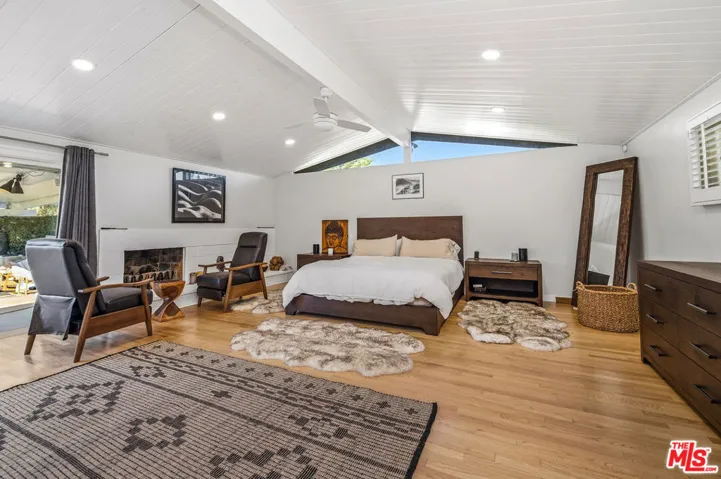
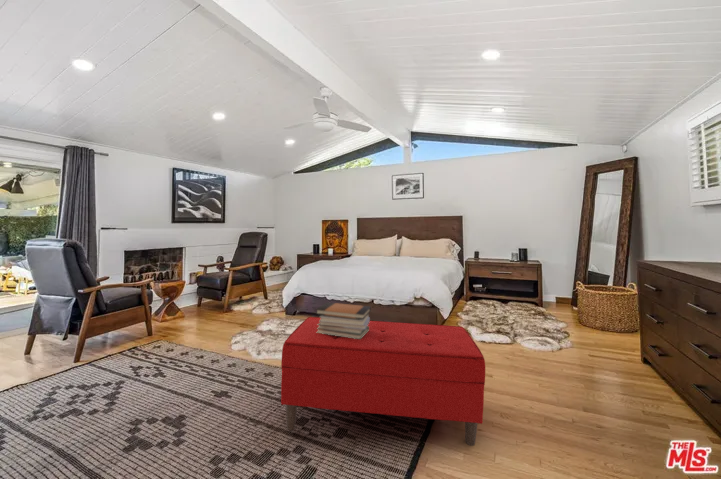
+ book stack (344, 319)
+ bench (380, 374)
